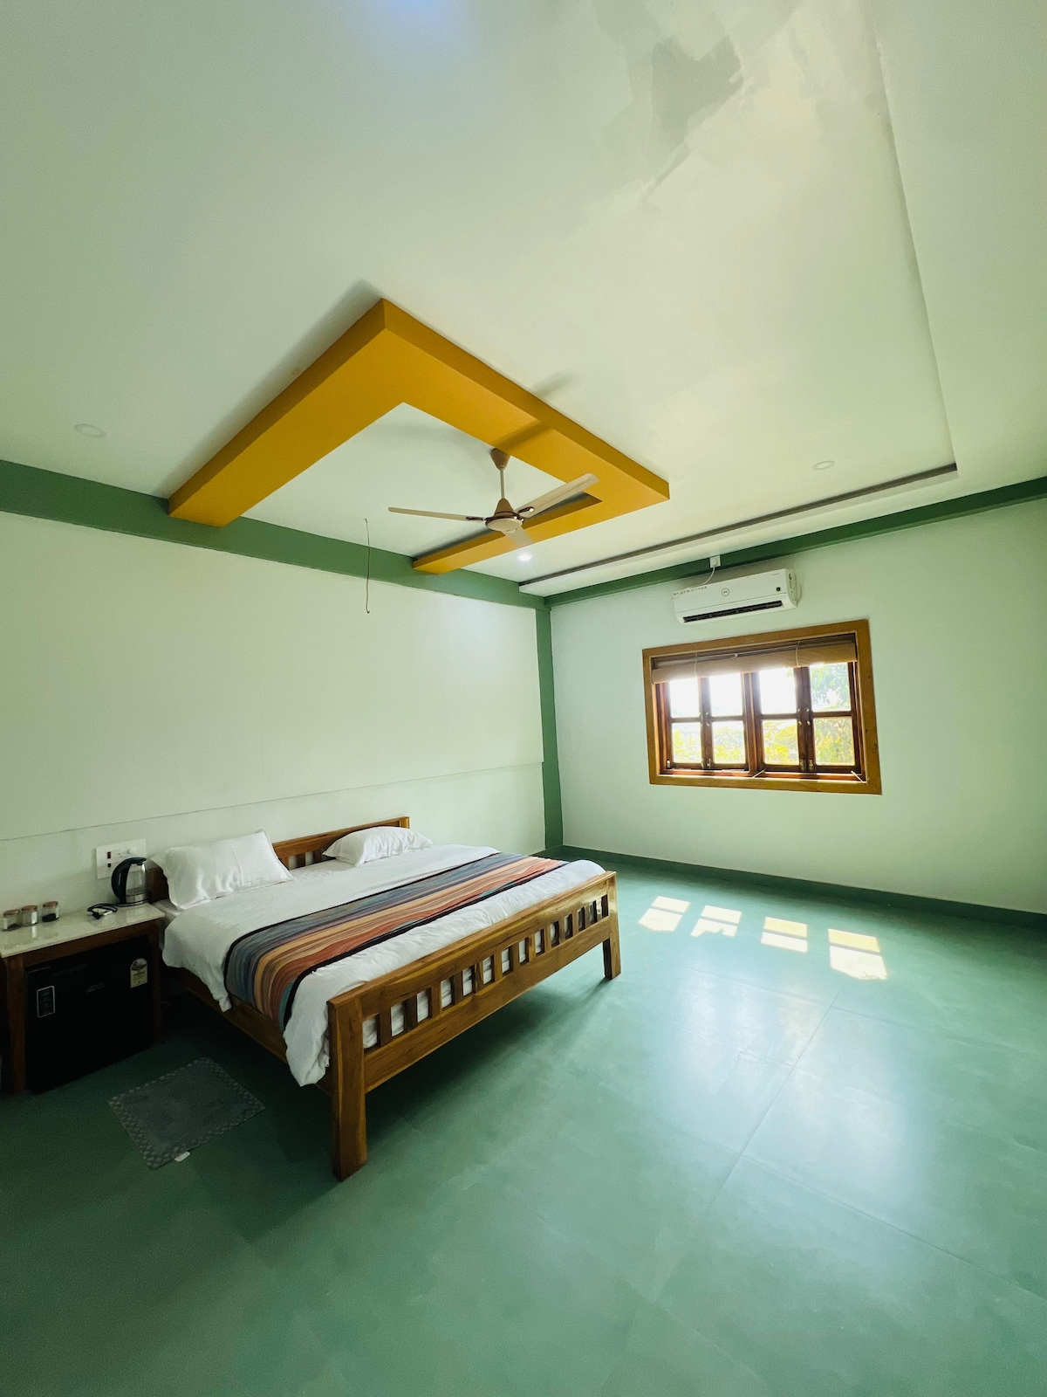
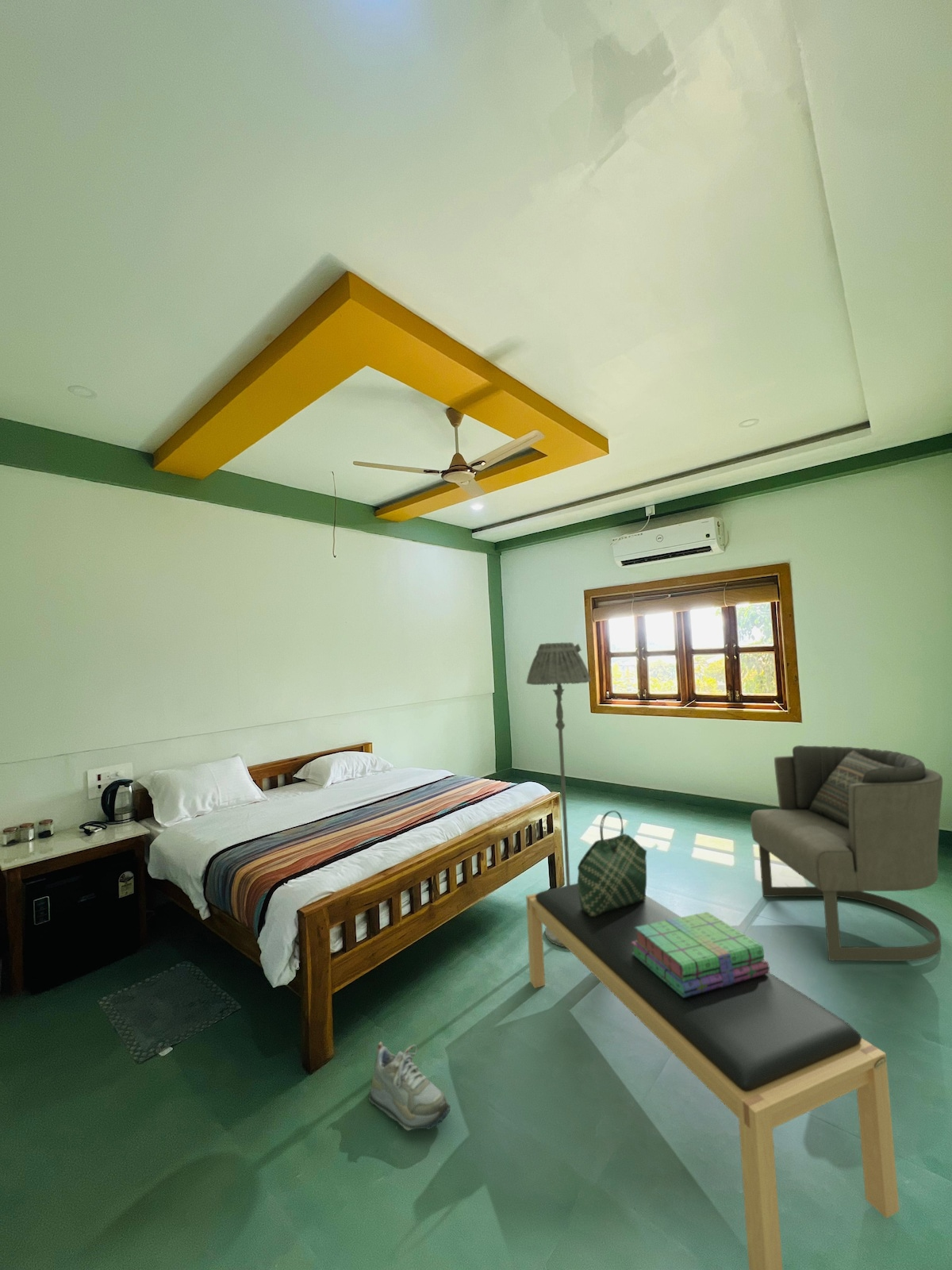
+ shoe (407, 1083)
+ armchair (852, 839)
+ bench (660, 1002)
+ floor lamp (563, 786)
+ stack of books (697, 949)
+ tote bag (612, 856)
